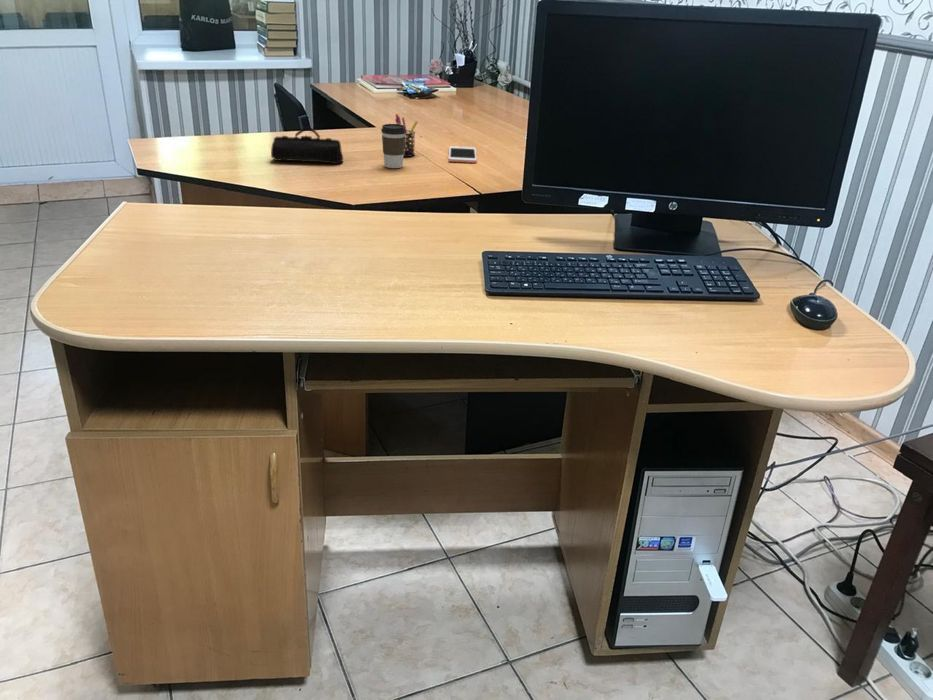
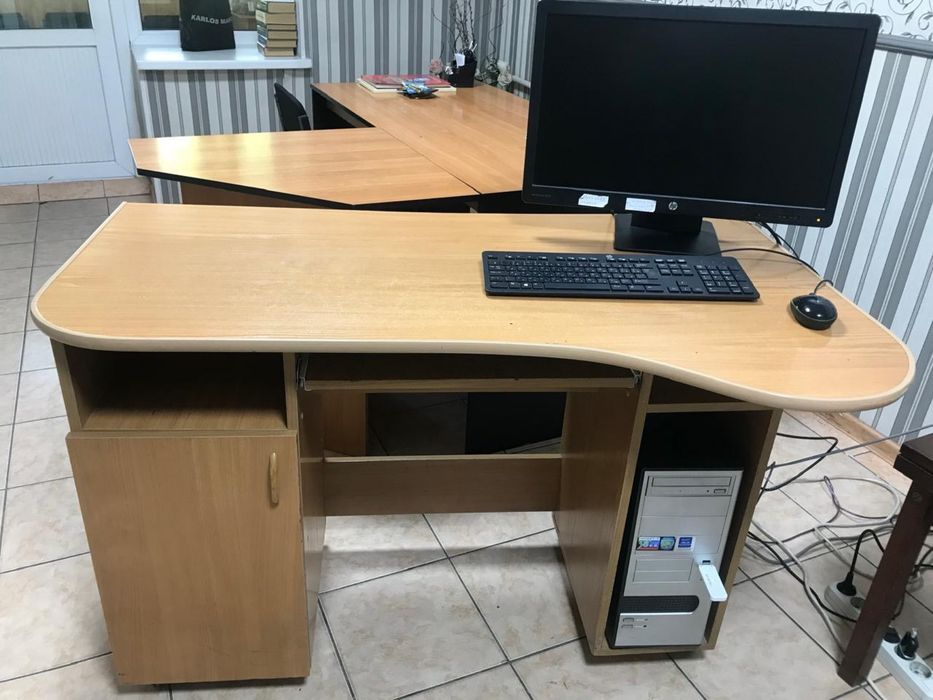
- coffee cup (393, 146)
- cell phone (462, 154)
- pen holder (405, 135)
- pencil case (306, 144)
